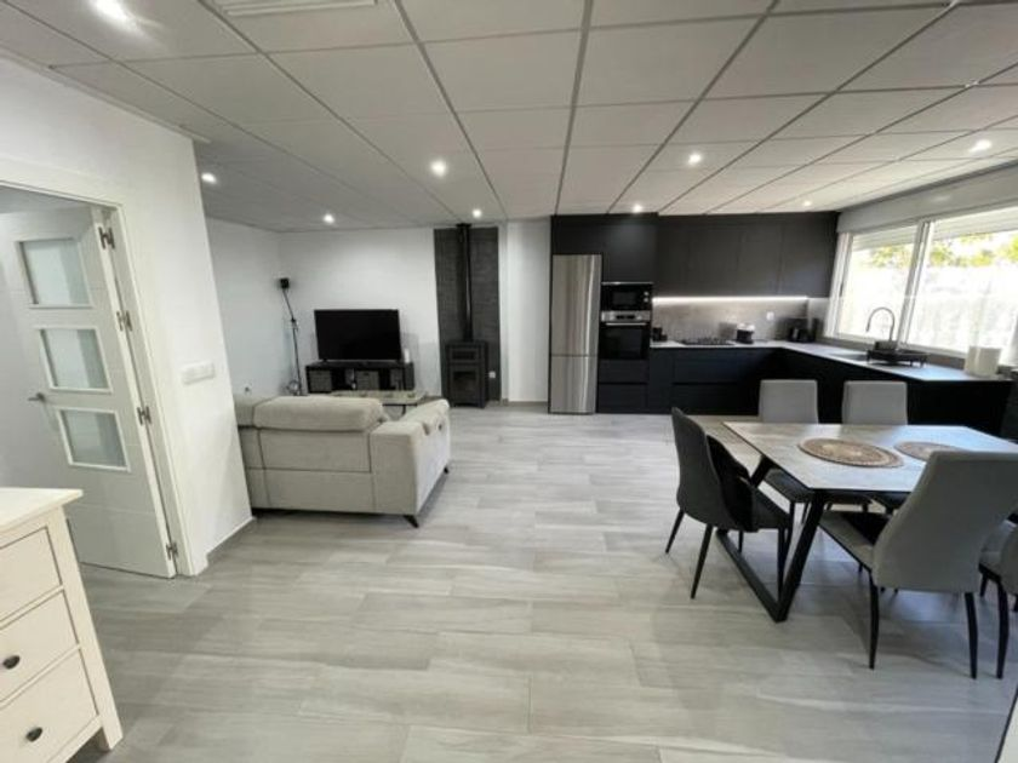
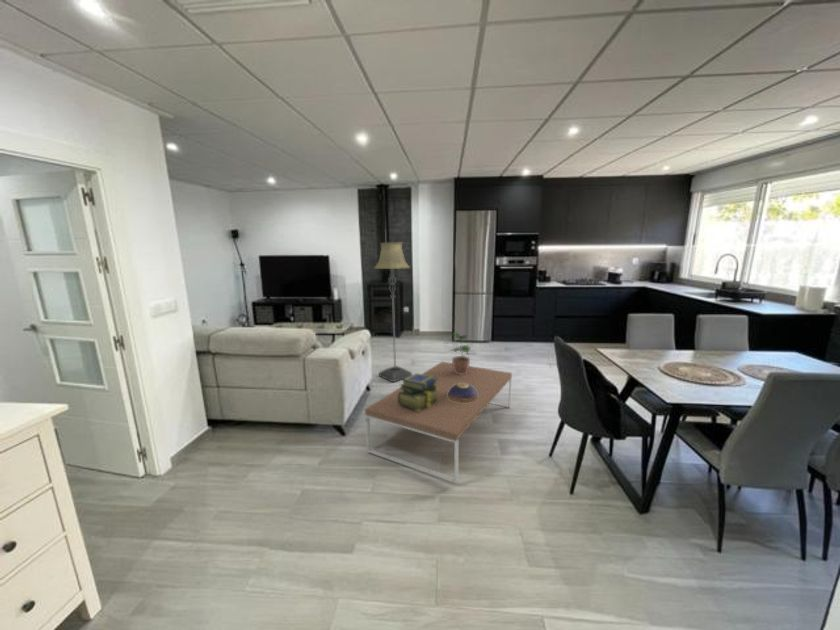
+ stack of books (418, 389)
+ coffee table (447, 408)
+ potted plant (461, 352)
+ floor lamp (393, 311)
+ decorative bowl (462, 390)
